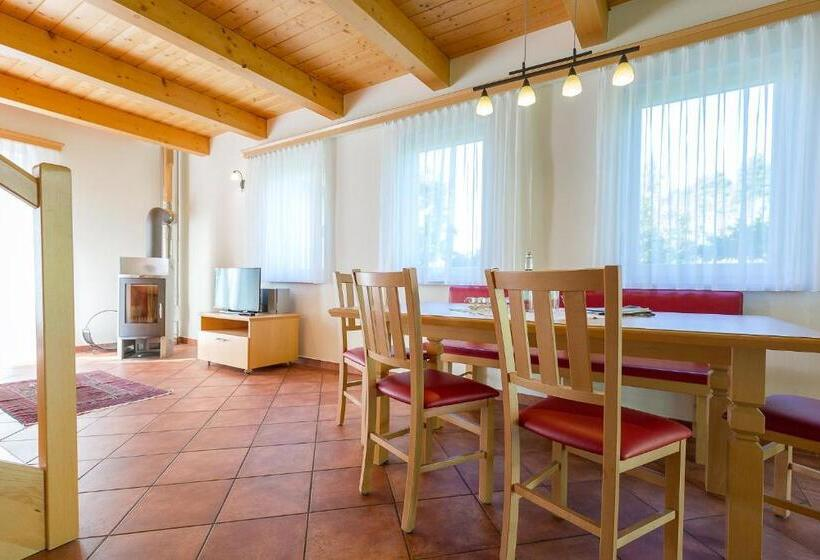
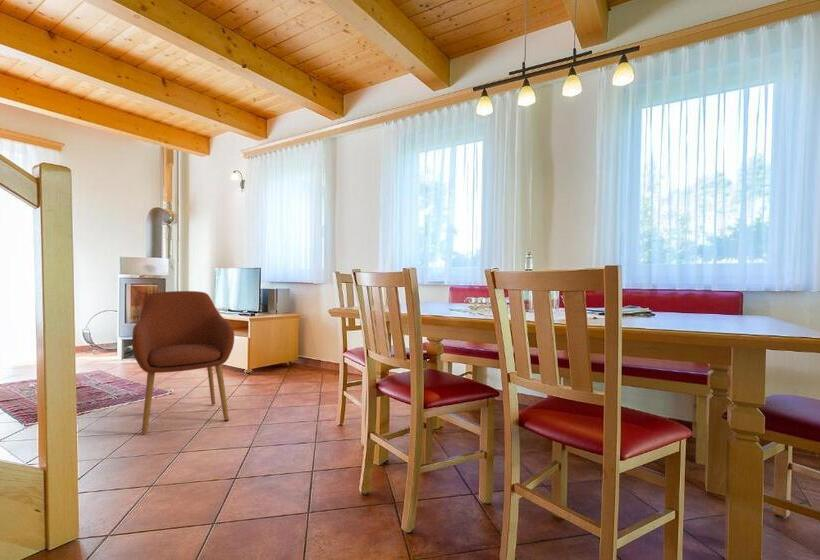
+ armchair (182, 354)
